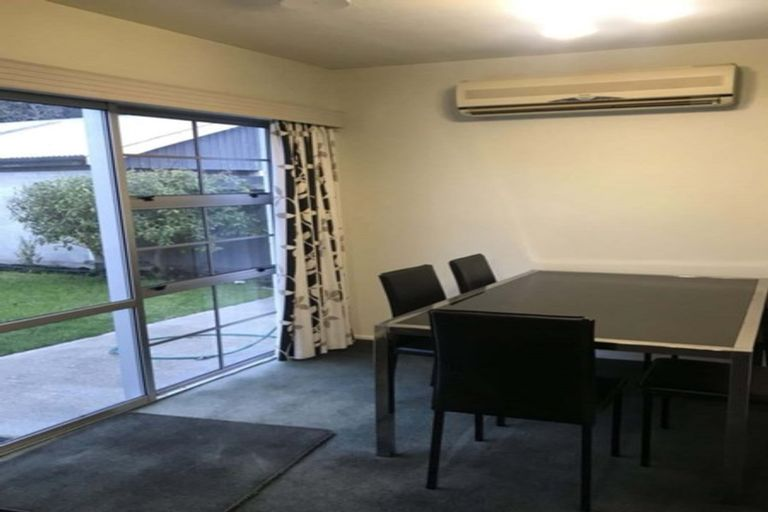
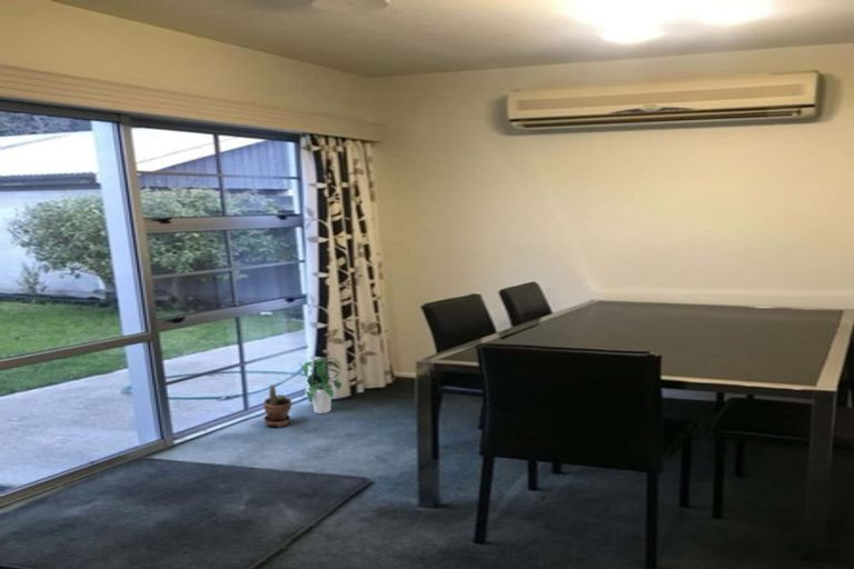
+ potted plant (322, 383)
+ potted plant (276, 402)
